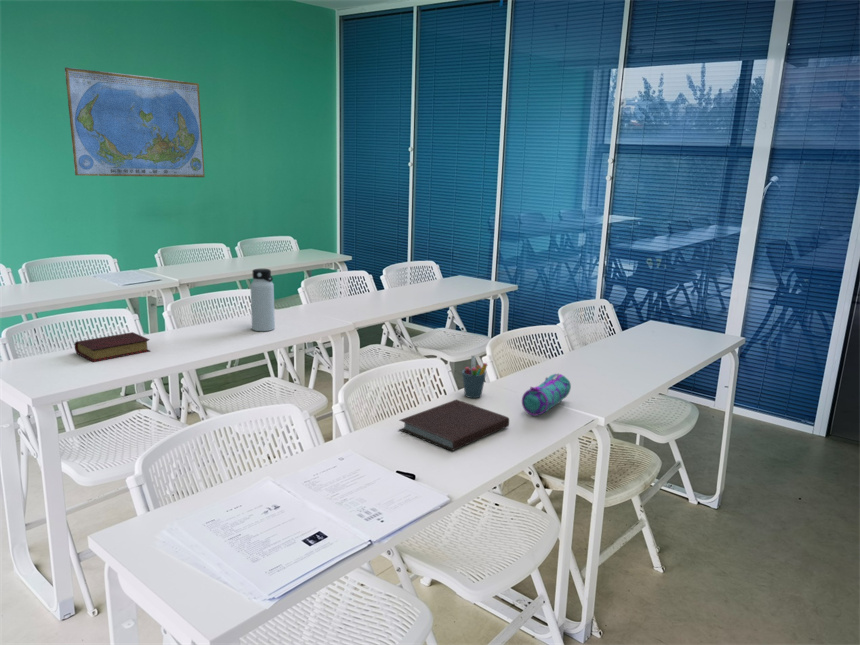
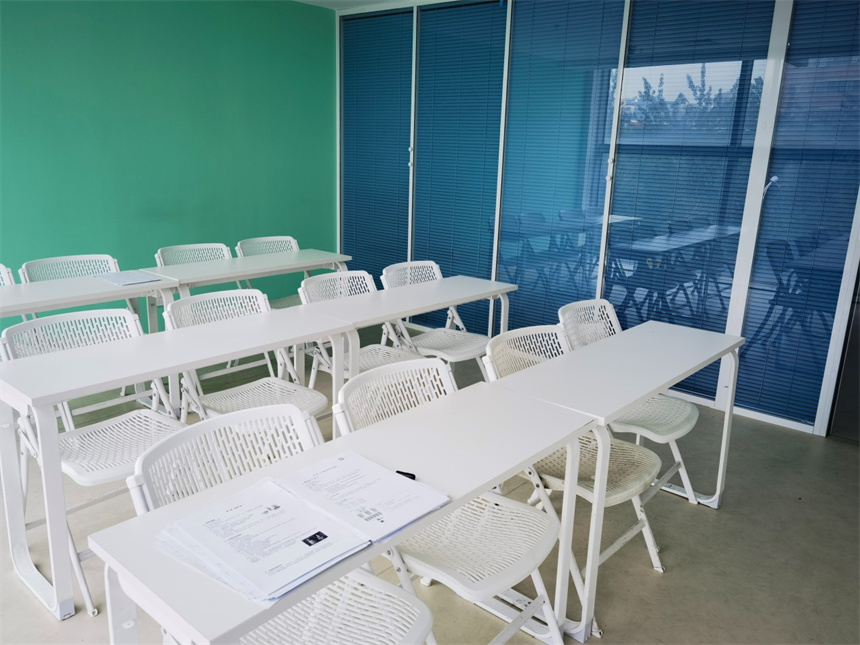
- pen holder (474, 377)
- water bottle (262, 299)
- pencil case (546, 393)
- book (112, 346)
- notebook (454, 423)
- world map (141, 127)
